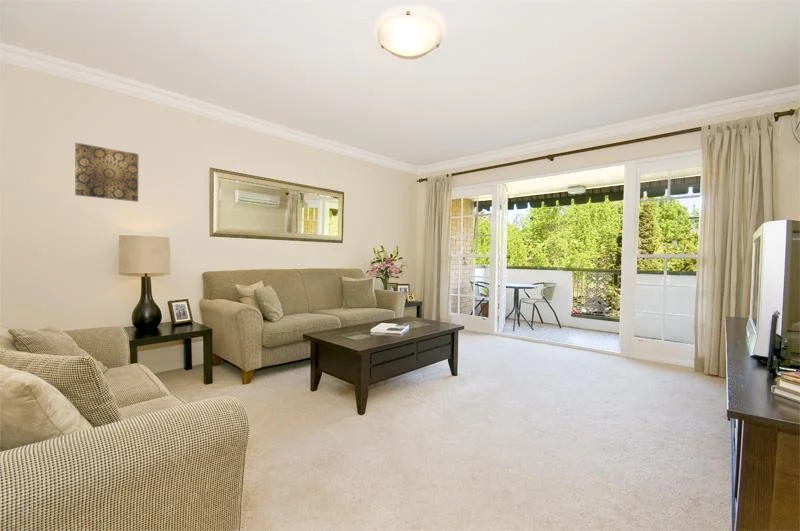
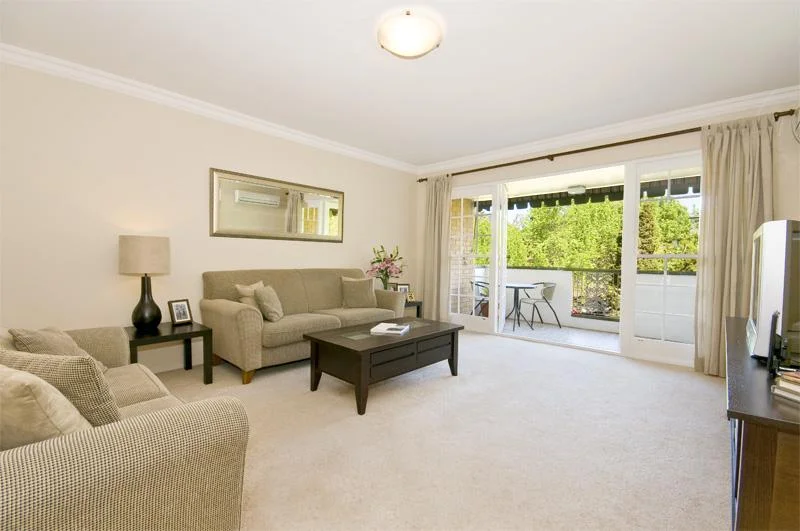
- wall art (108, 173)
